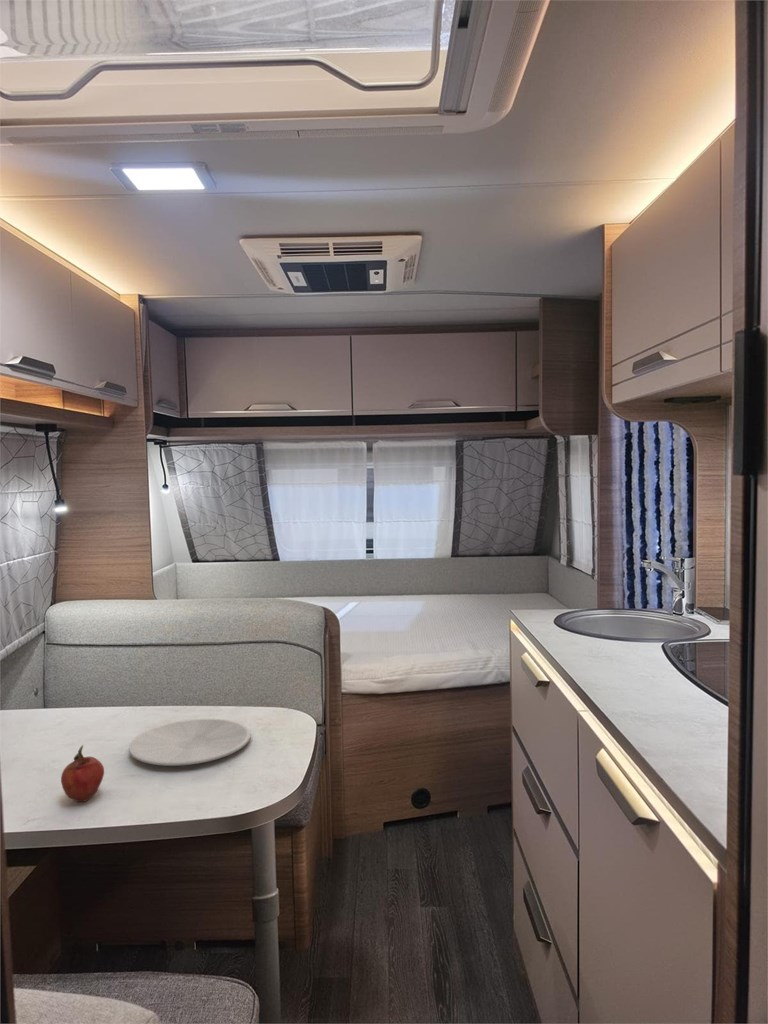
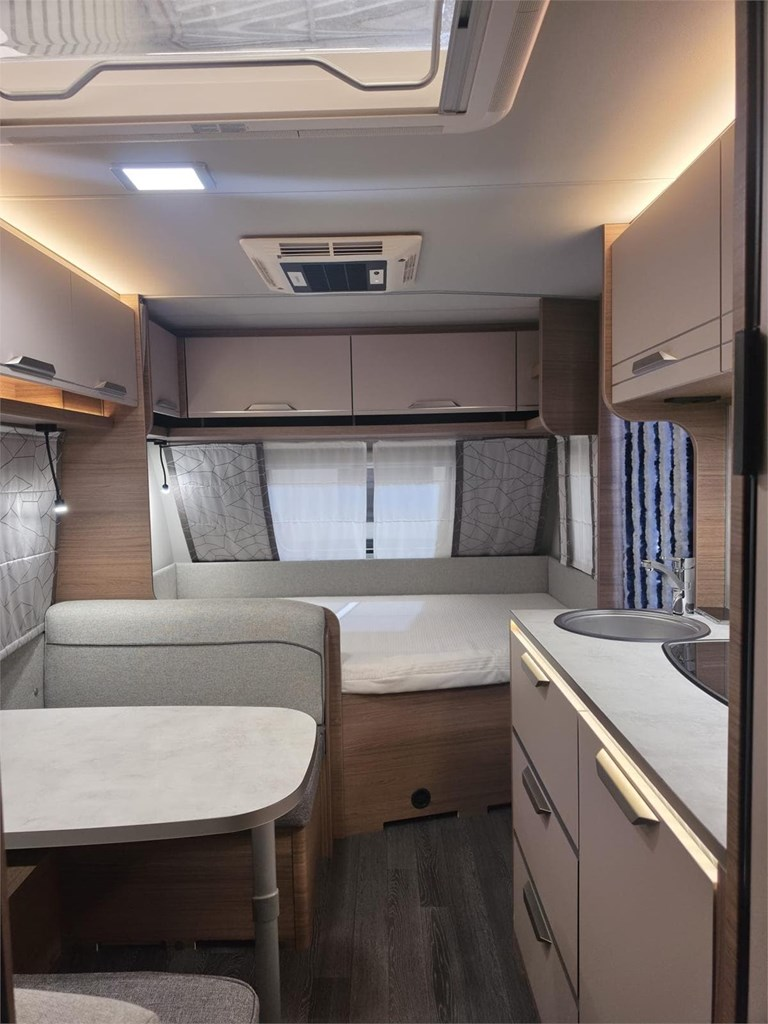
- fruit (82, 772)
- plate (191, 741)
